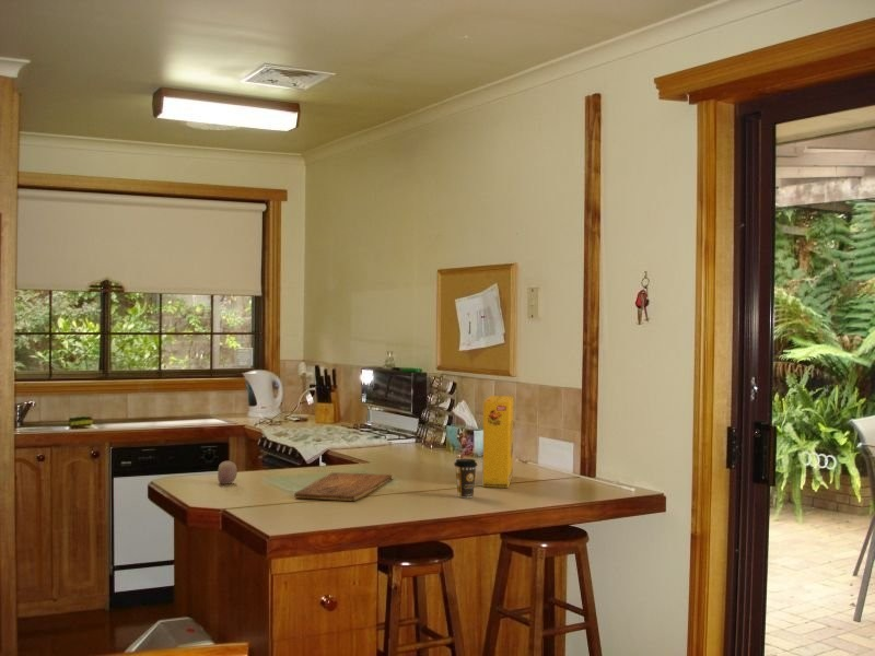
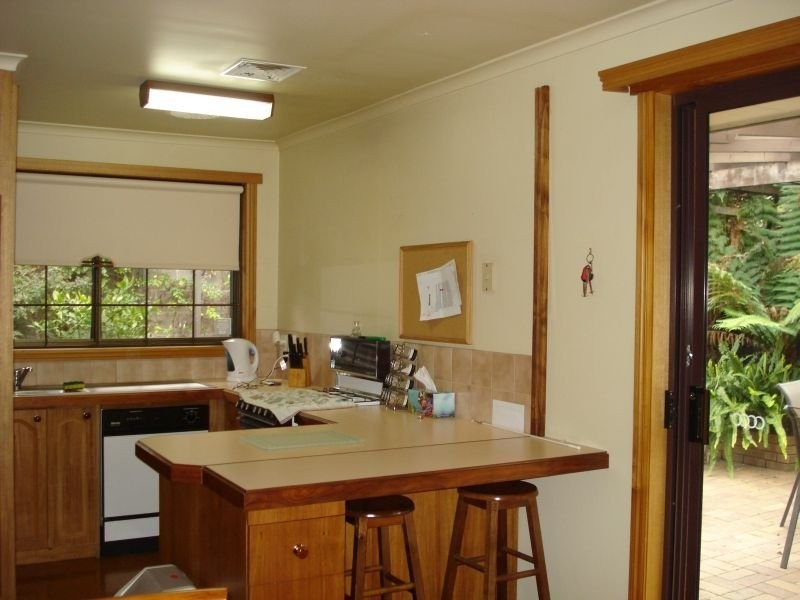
- fruit (226, 471)
- coffee cup (465, 478)
- cereal box (498, 440)
- cutting board (345, 485)
